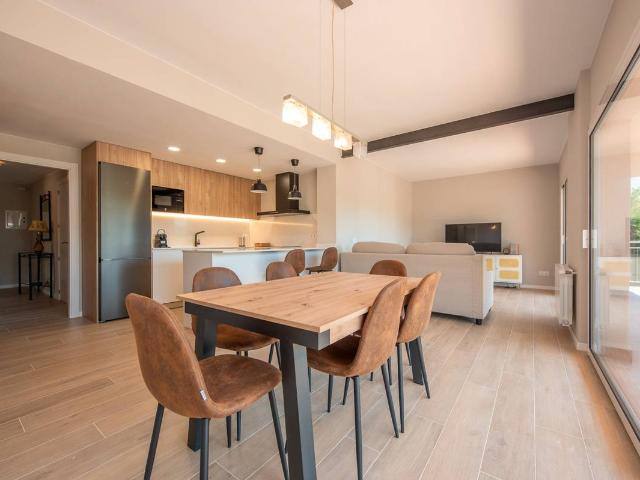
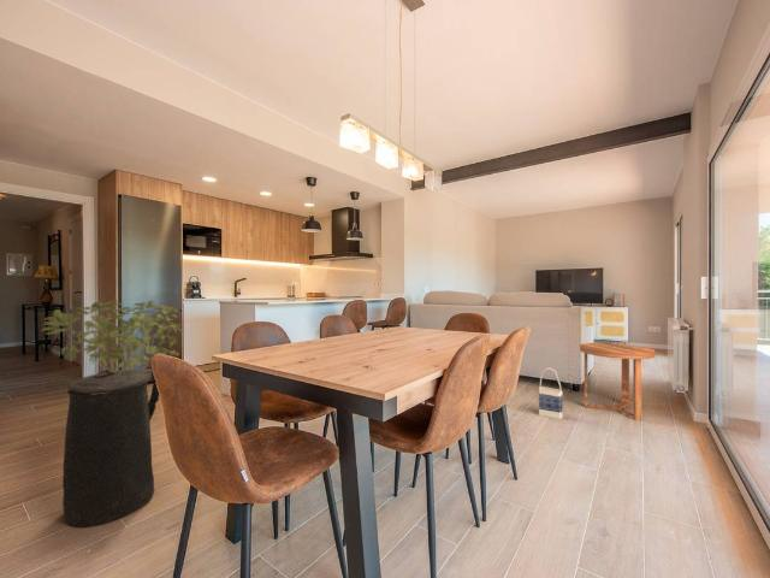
+ side table (622, 378)
+ trash can (116, 432)
+ bag (550, 391)
+ shrub (123, 358)
